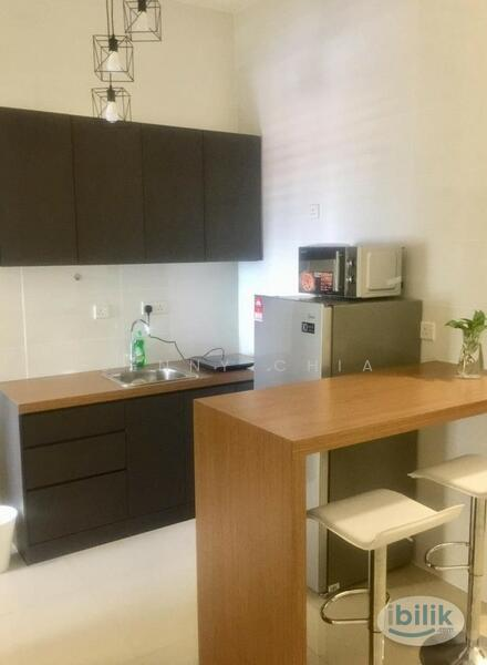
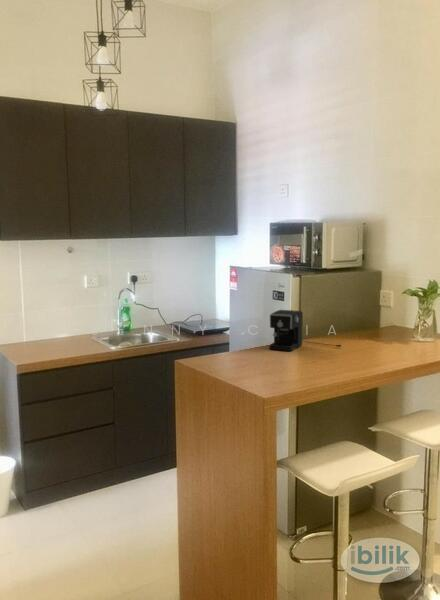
+ coffee maker (301, 330)
